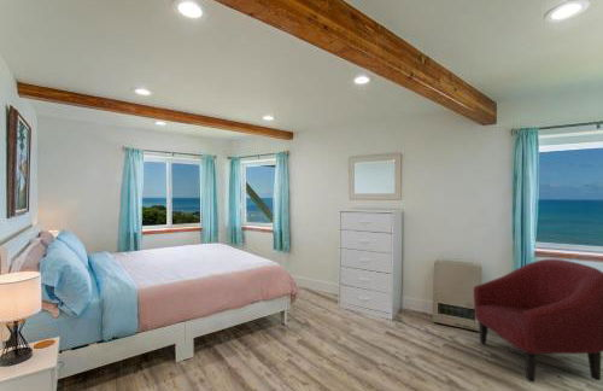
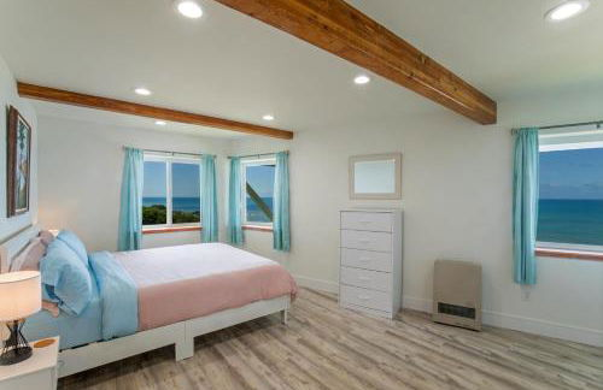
- armchair (537, 311)
